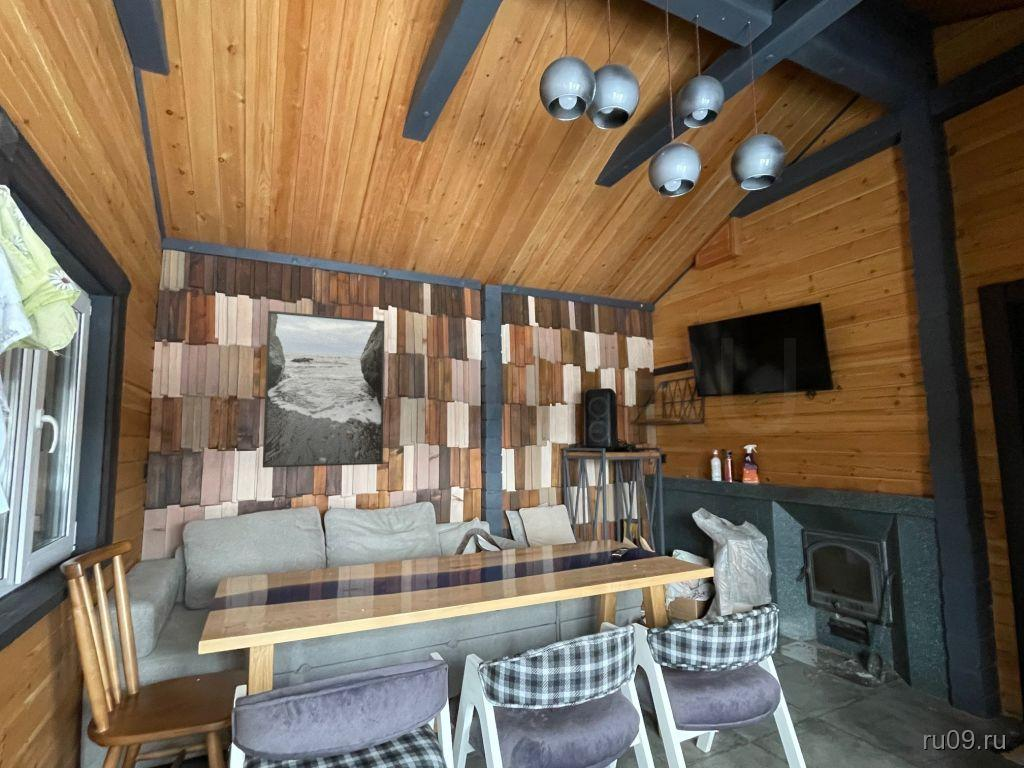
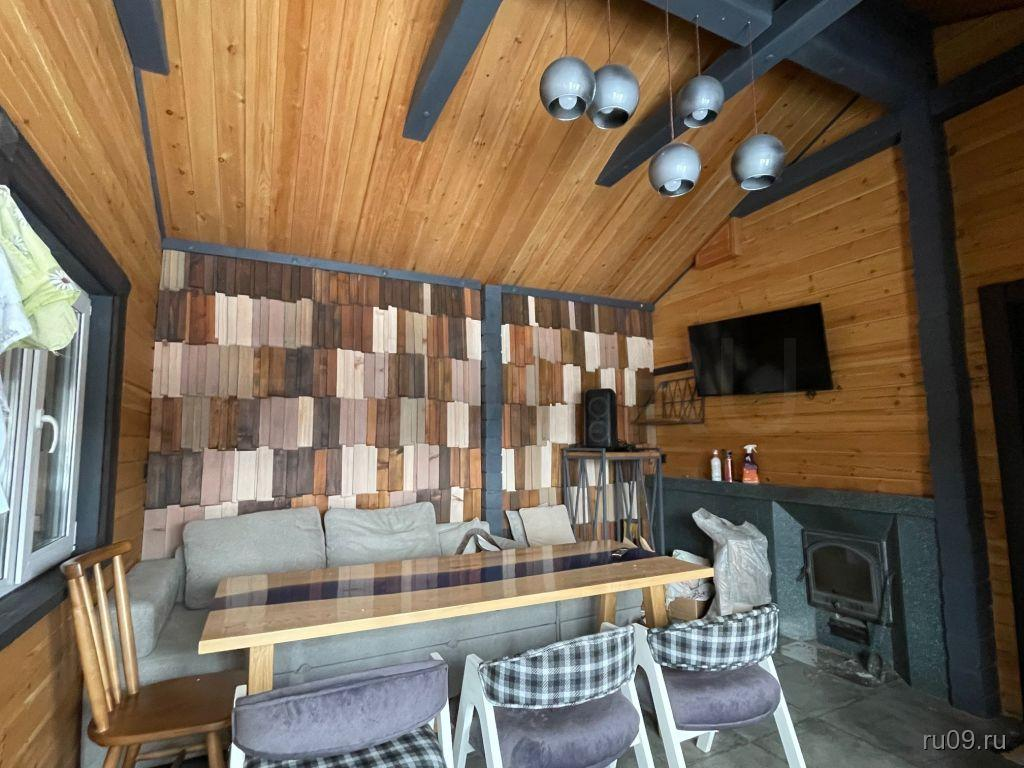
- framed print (327, 389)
